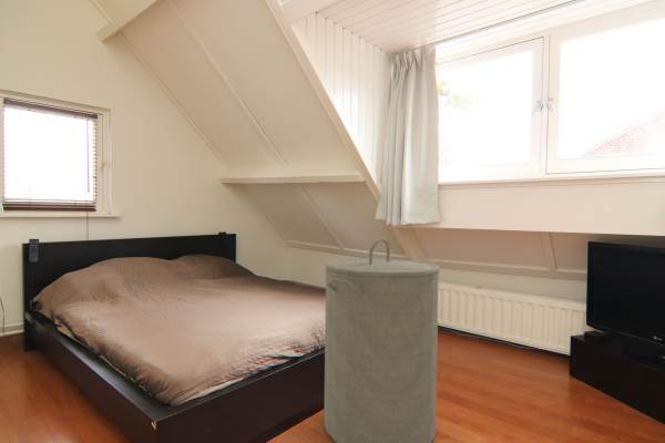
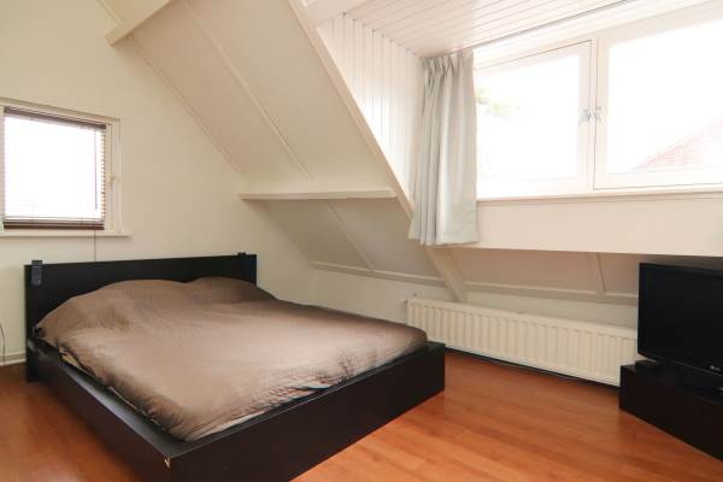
- laundry hamper (380, 332)
